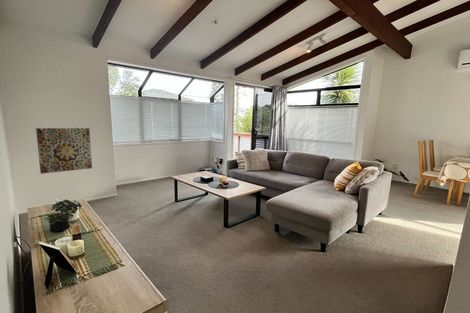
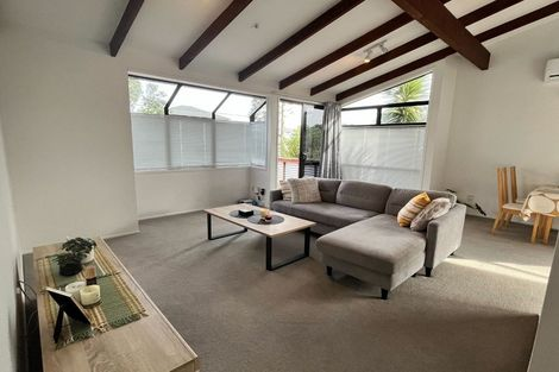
- wall art (66, 149)
